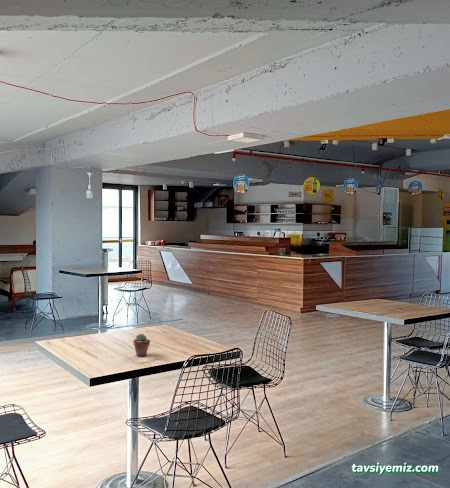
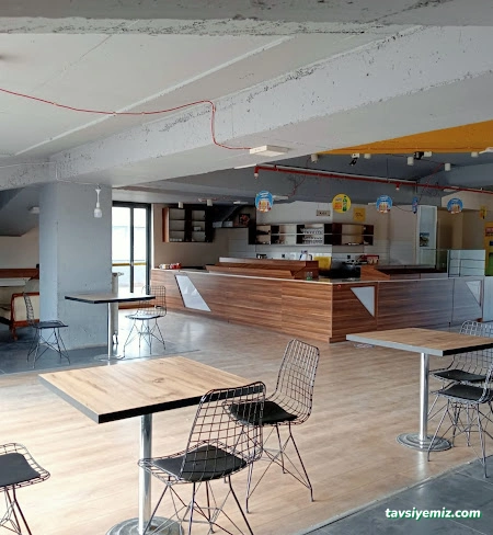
- potted succulent (141, 344)
